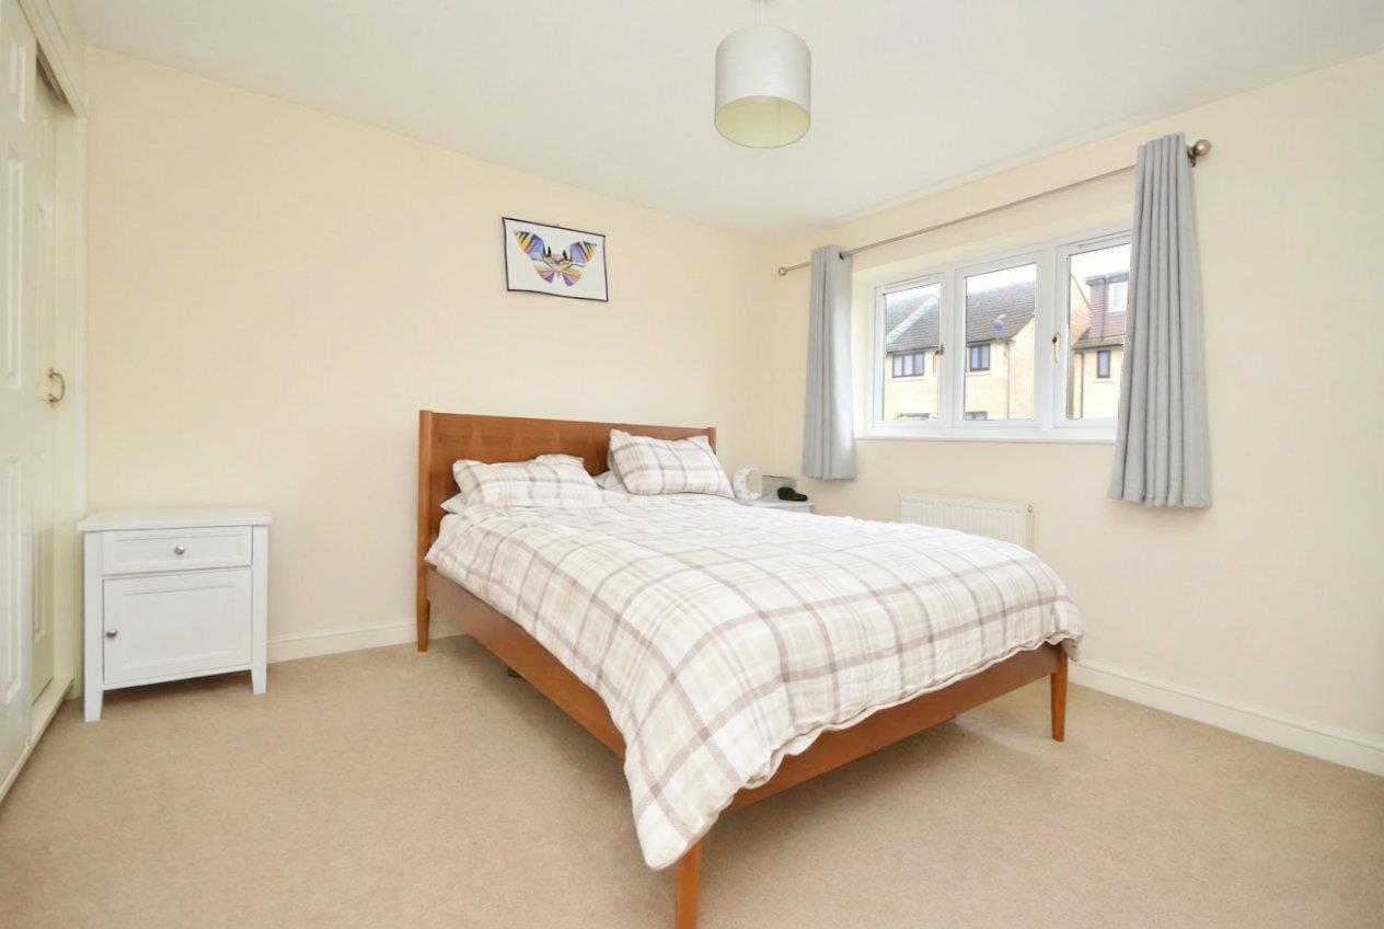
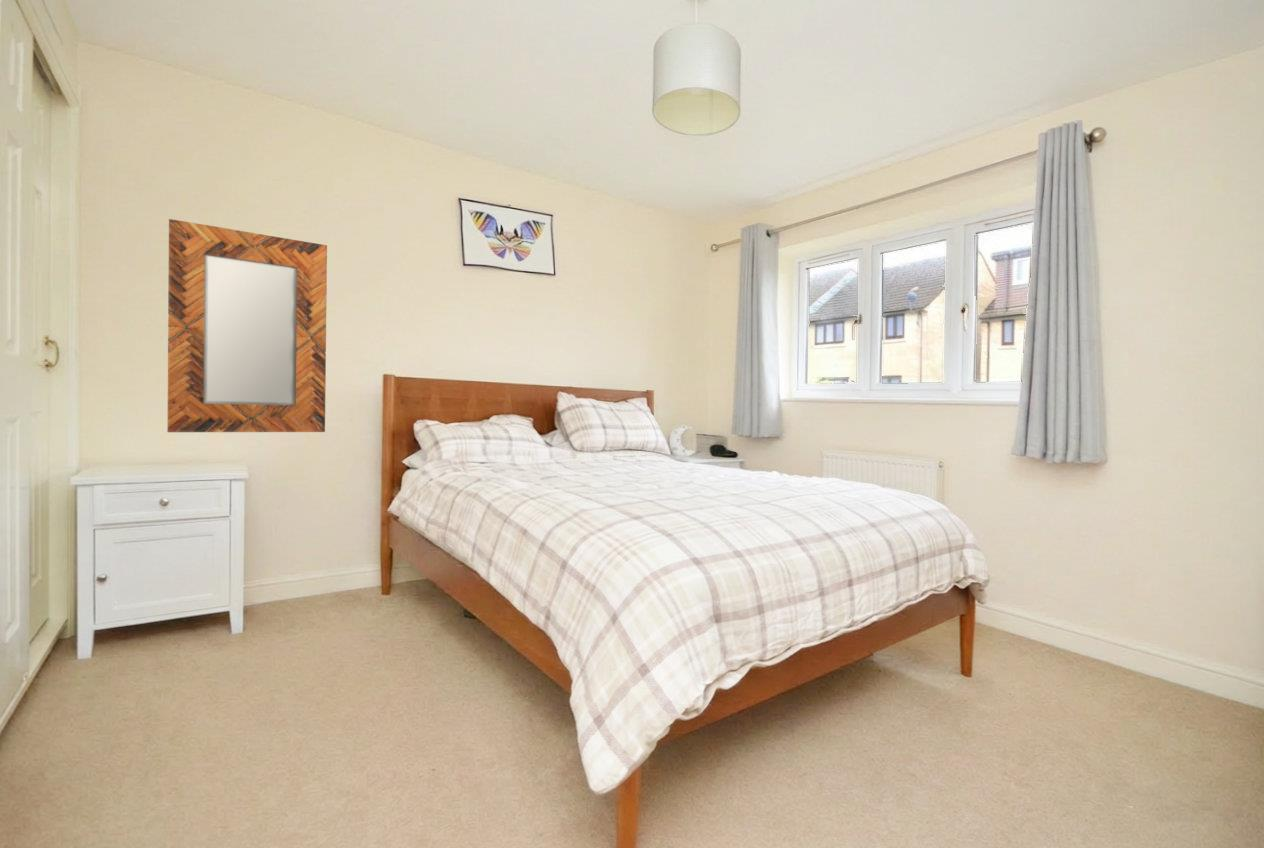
+ home mirror (252, 333)
